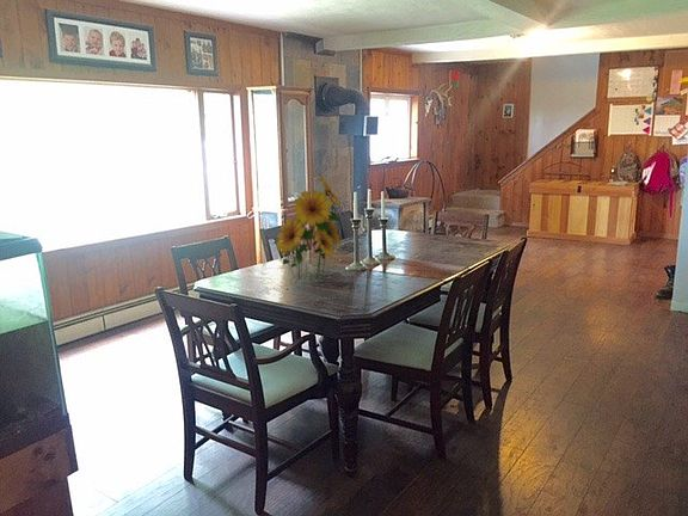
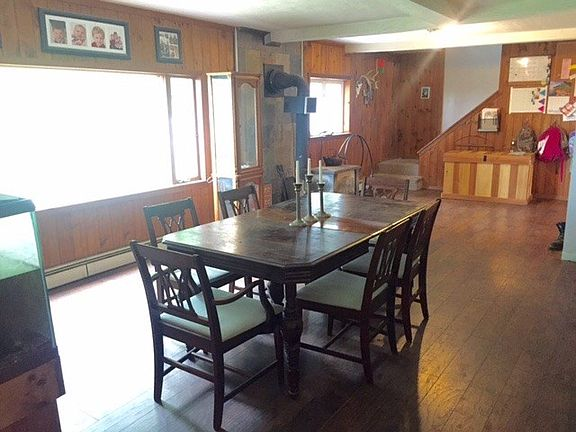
- flower bouquet (313, 229)
